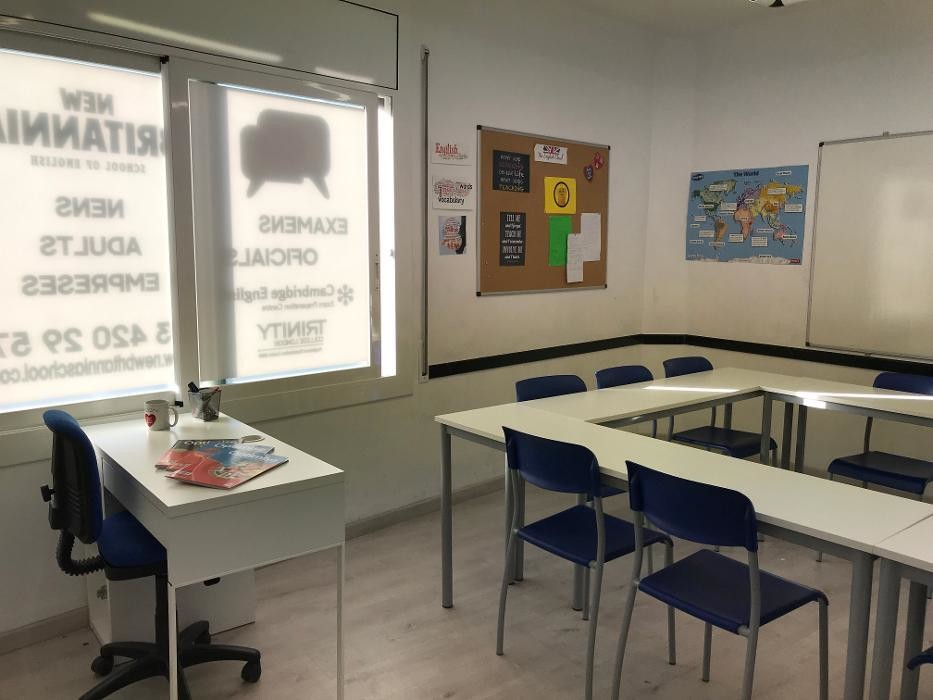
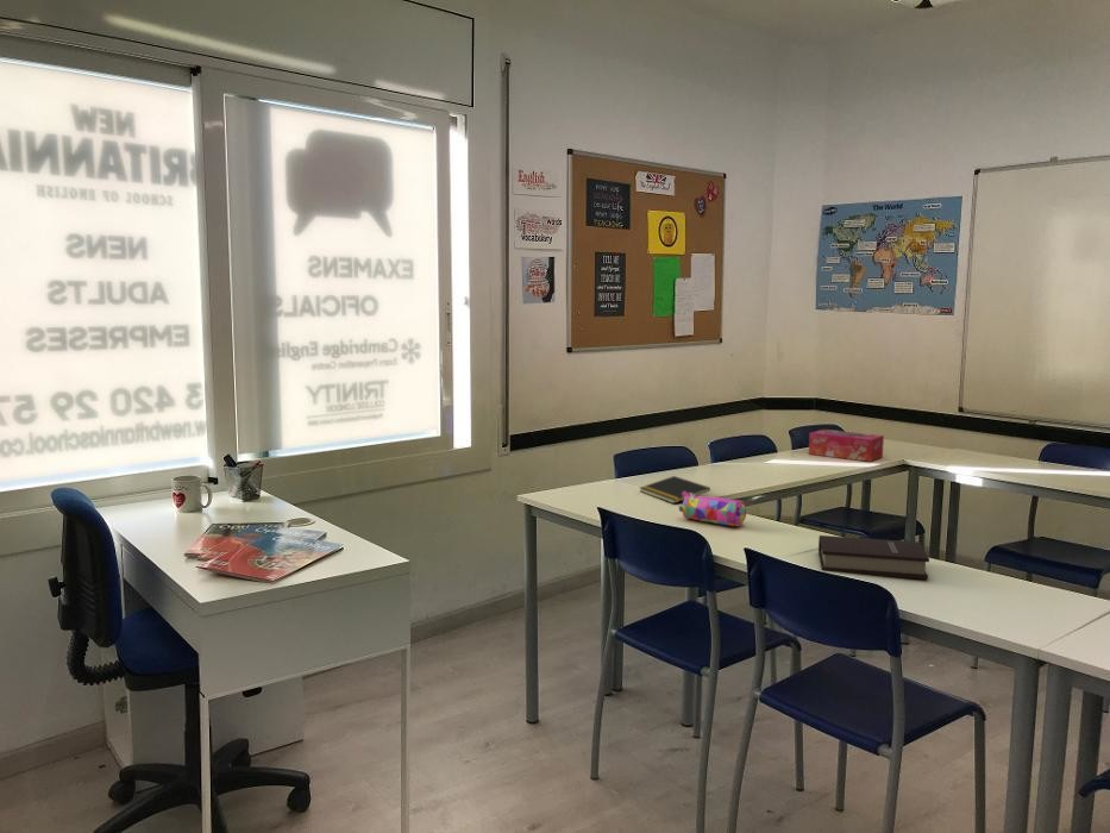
+ book (871, 555)
+ pencil case (711, 508)
+ tissue box (846, 444)
+ notepad (673, 489)
